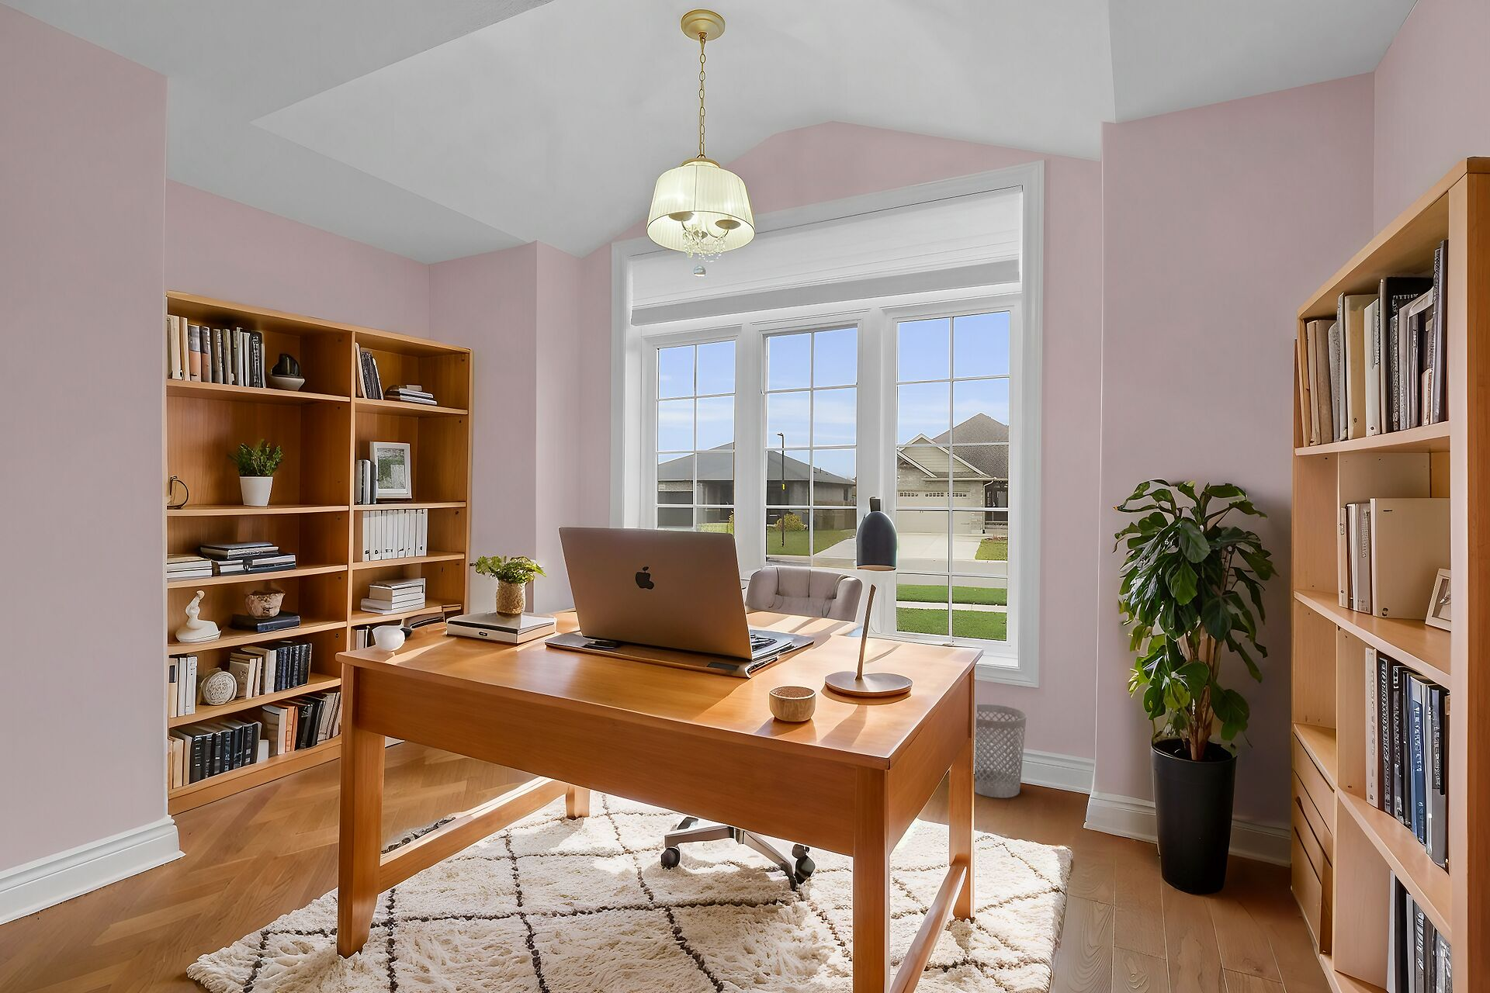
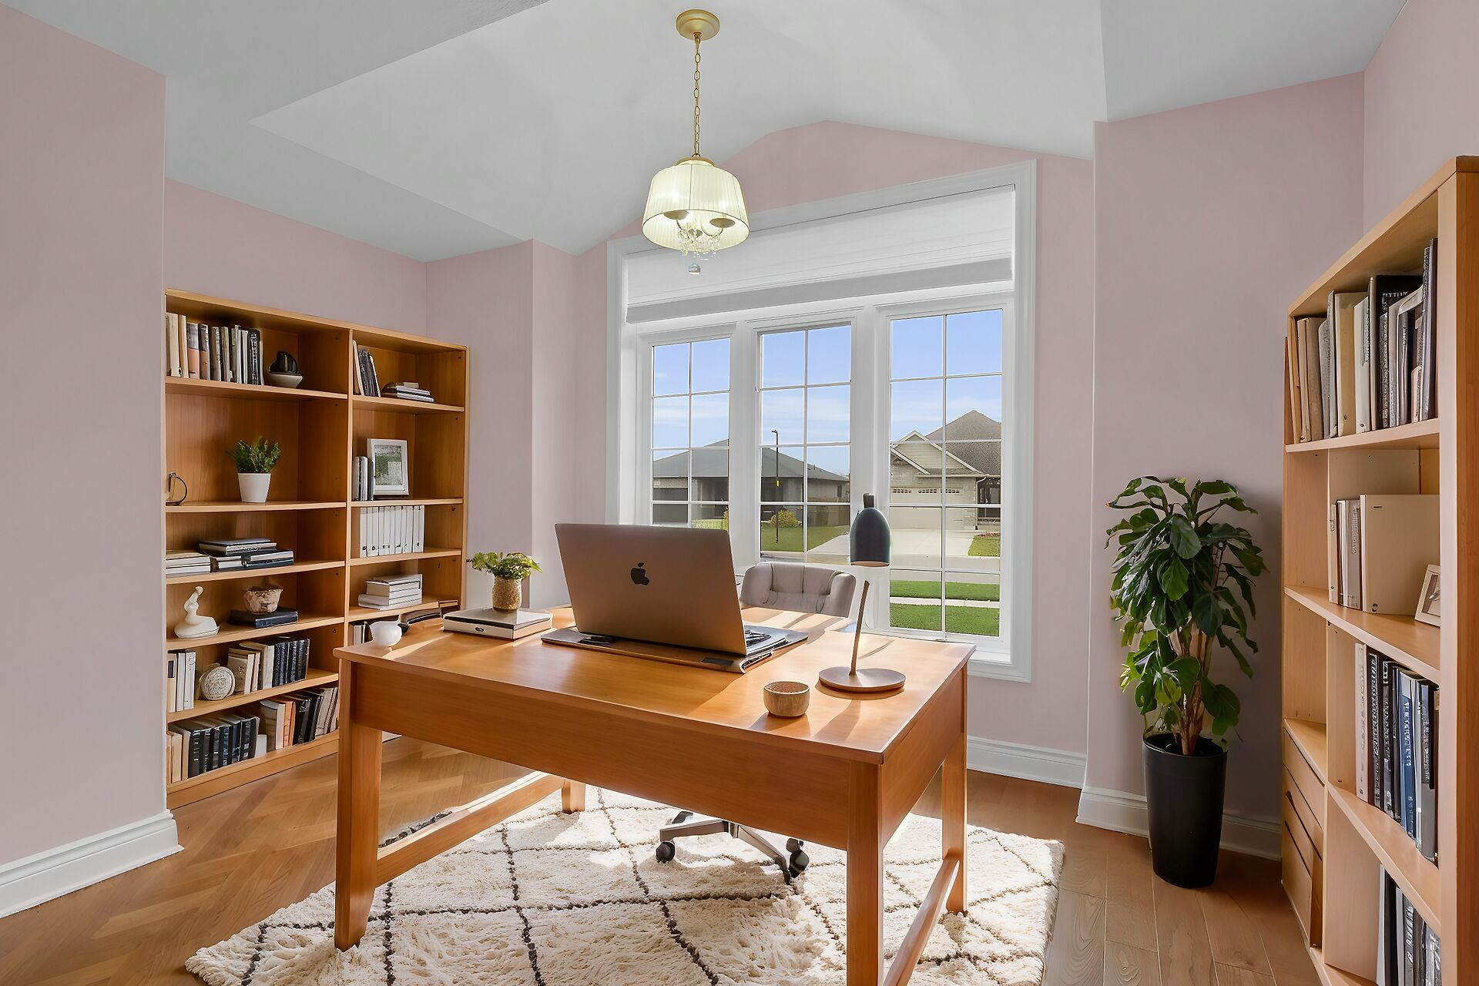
- wastebasket (993, 750)
